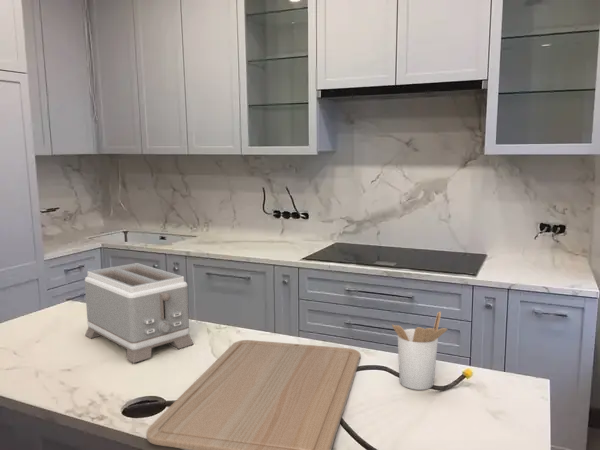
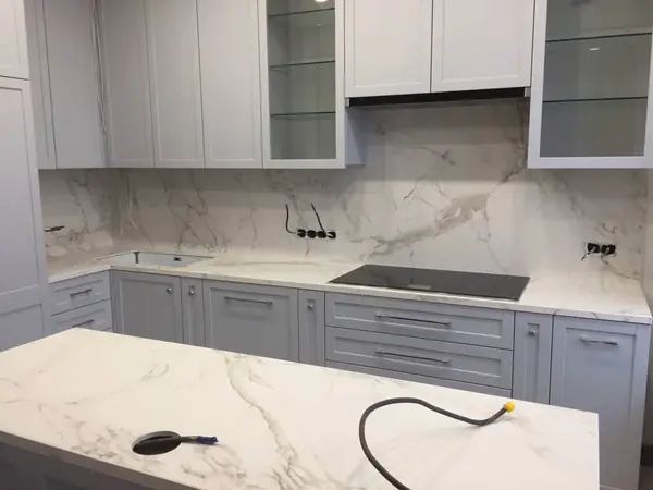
- utensil holder (421, 351)
- chopping board (270, 387)
- toaster (138, 308)
